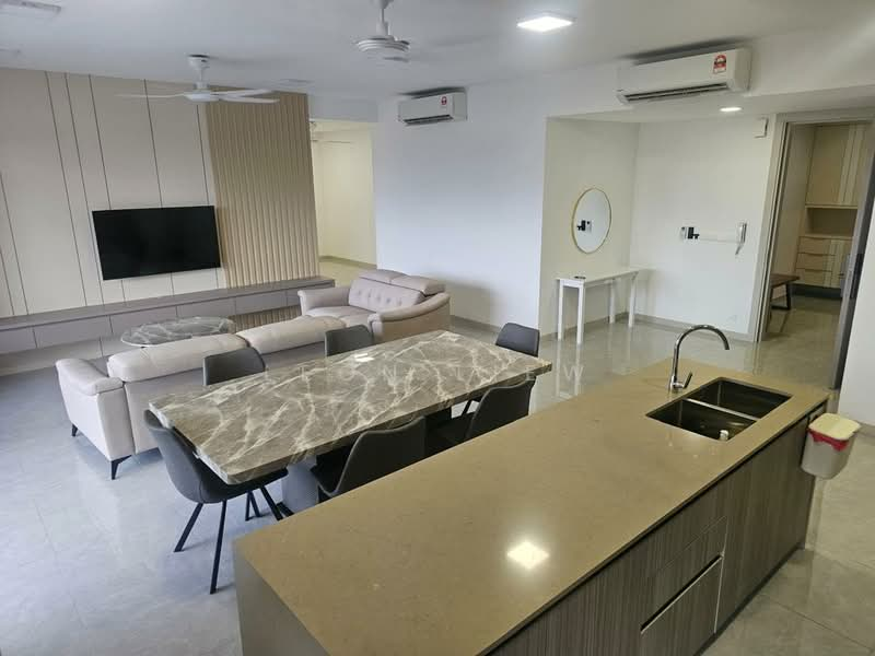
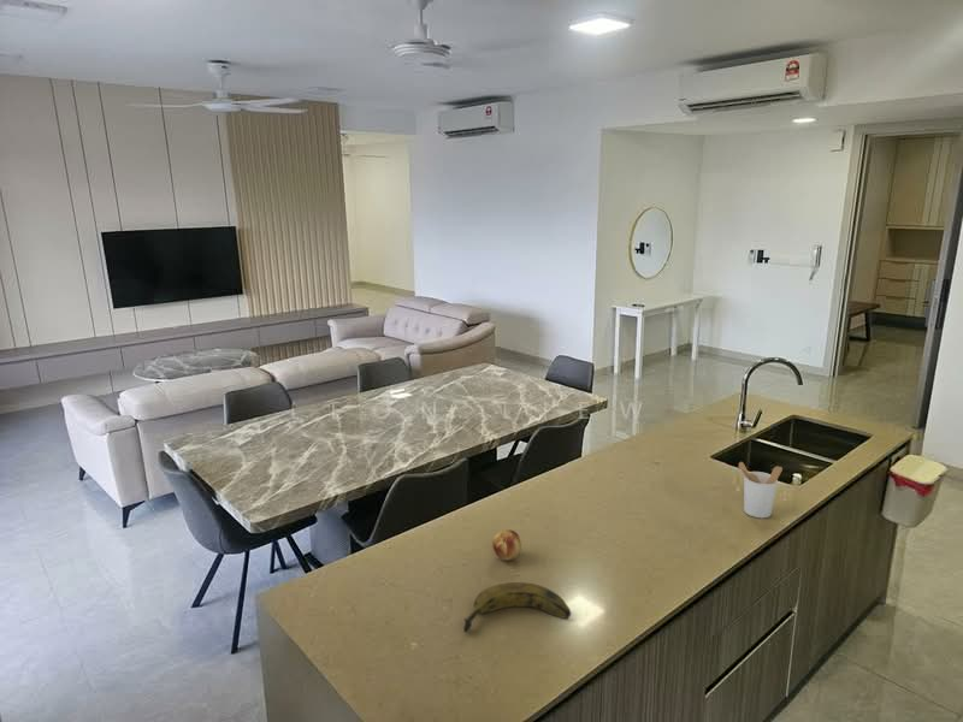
+ utensil holder (755, 489)
+ banana (518, 605)
+ fruit (507, 544)
